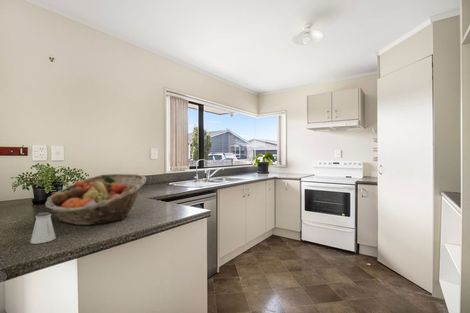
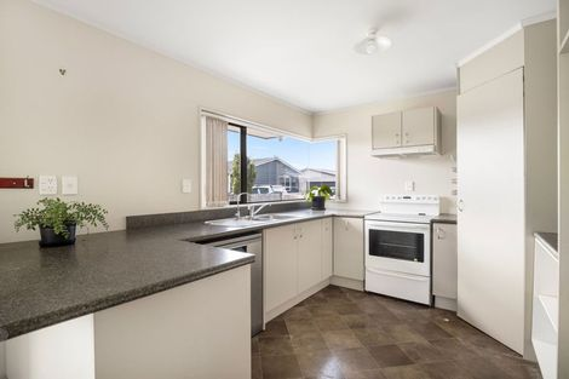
- saltshaker (43, 226)
- fruit basket (99, 196)
